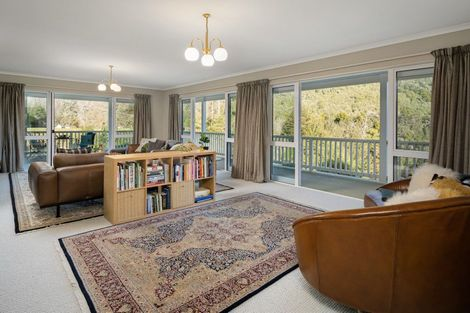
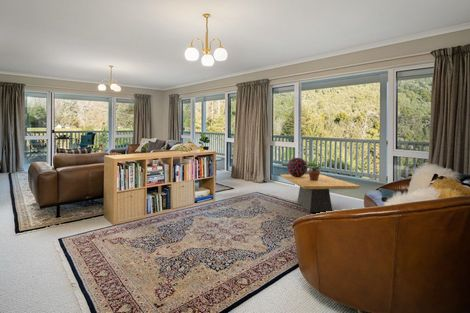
+ decorative sphere (297, 167)
+ potted plant (313, 169)
+ coffee table (313, 193)
